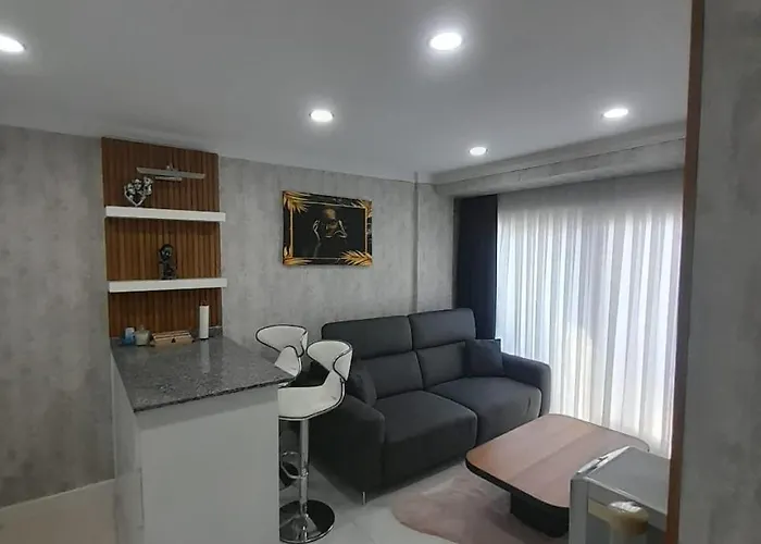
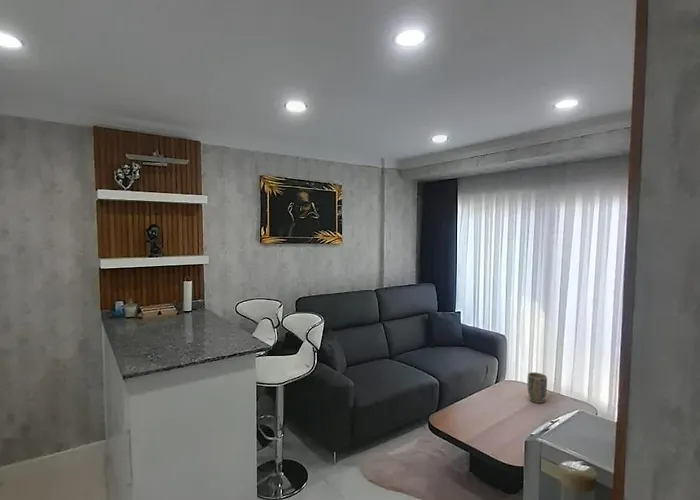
+ plant pot (536, 387)
